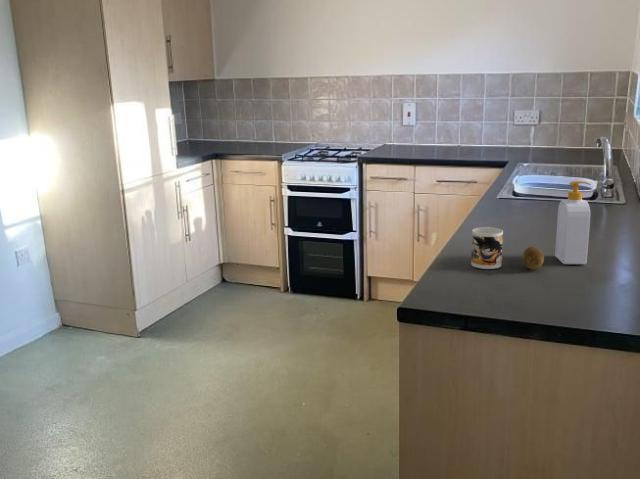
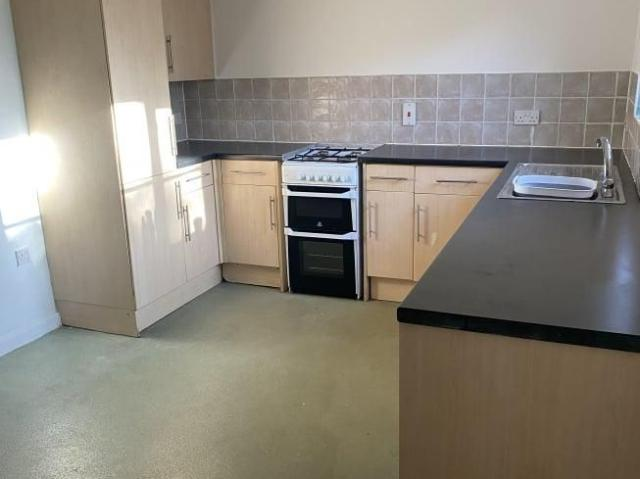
- fruit (533, 258)
- soap bottle (574, 221)
- mug (487, 246)
